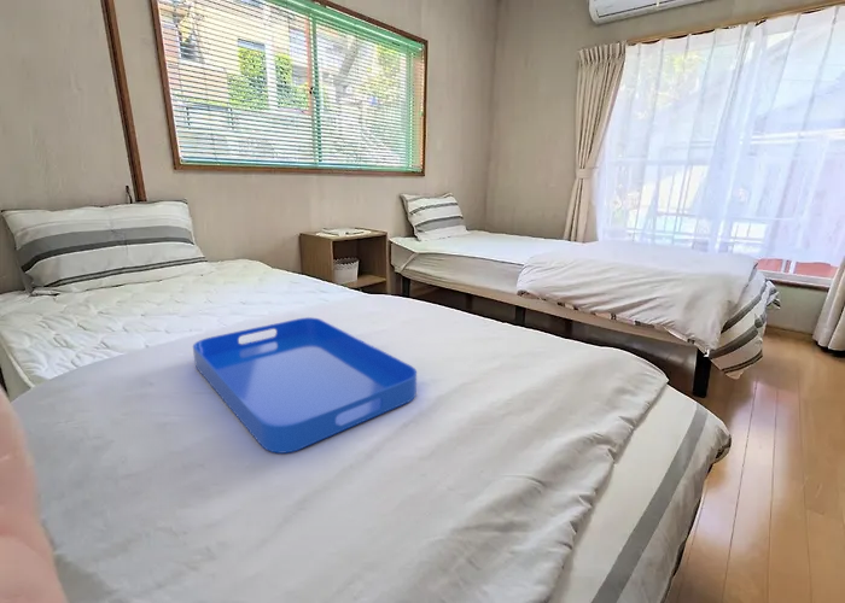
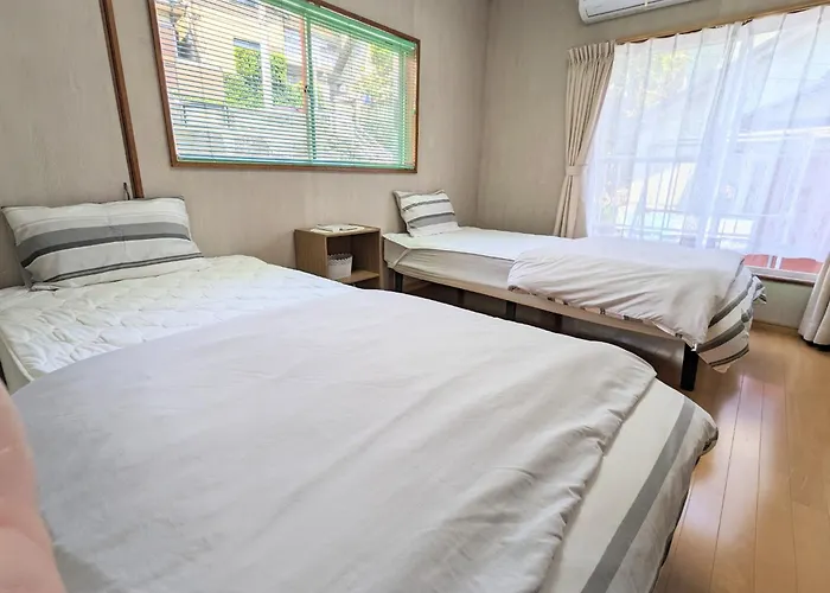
- serving tray (299, 367)
